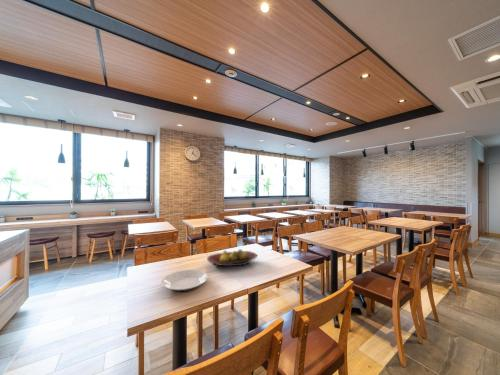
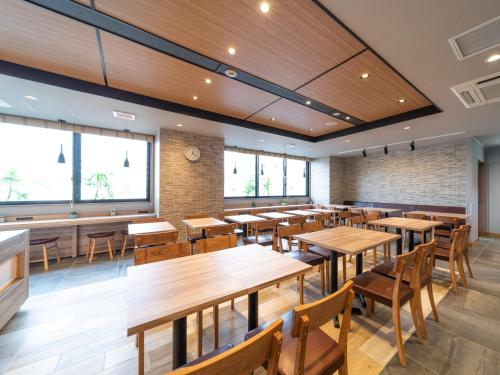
- plate (185, 281)
- fruit bowl (232, 257)
